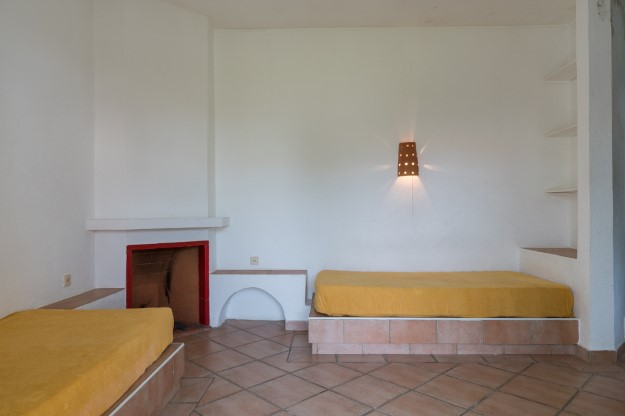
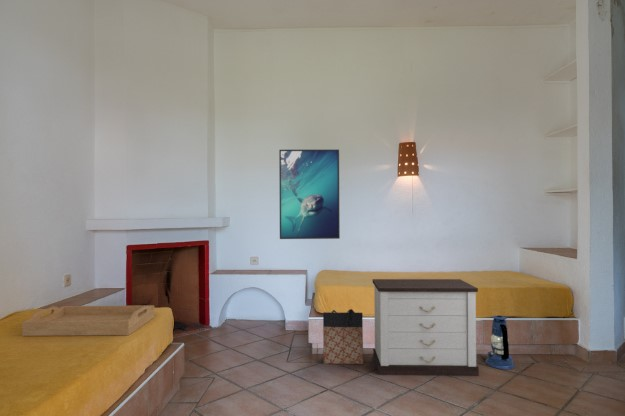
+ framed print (309, 194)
+ nightstand (422, 324)
+ bag (342, 334)
+ lantern (499, 340)
+ serving tray (93, 317)
